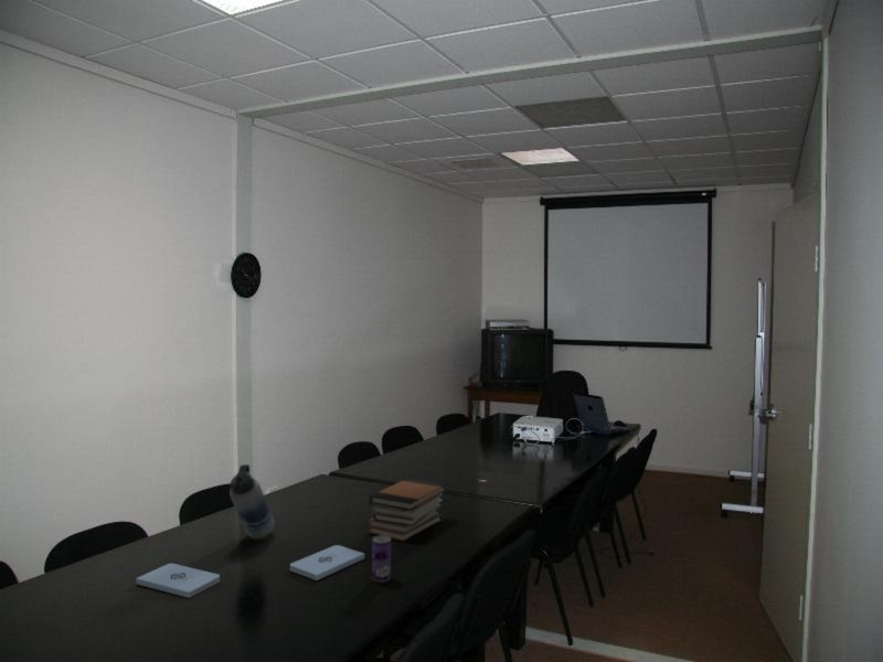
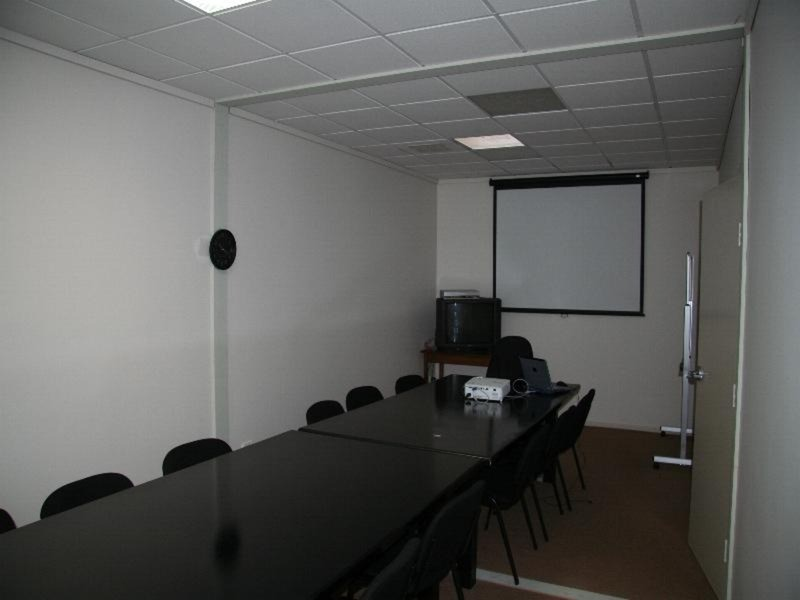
- beverage can (381, 558)
- water bottle (251, 502)
- book stack (407, 508)
- notepad (327, 560)
- notepad (179, 579)
